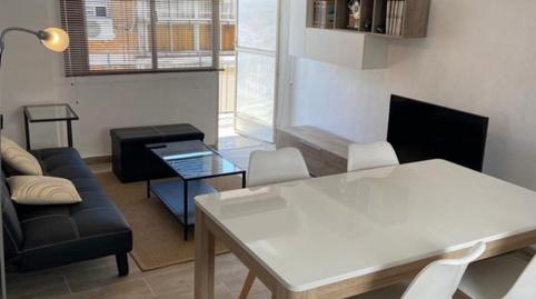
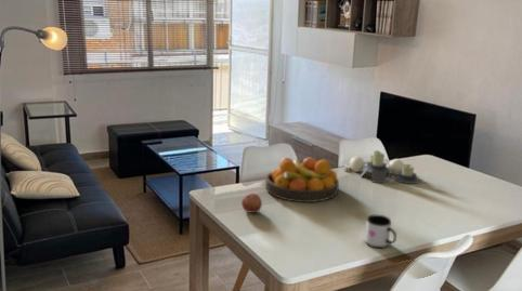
+ apple (251, 202)
+ candle holder (381, 162)
+ fruit bowl (302, 173)
+ mug (381, 233)
